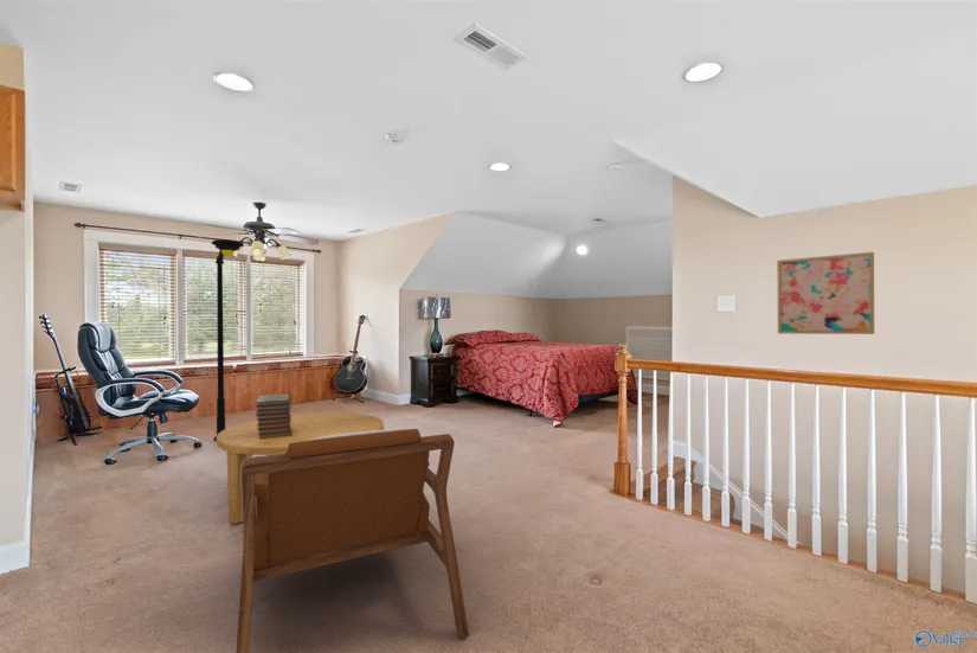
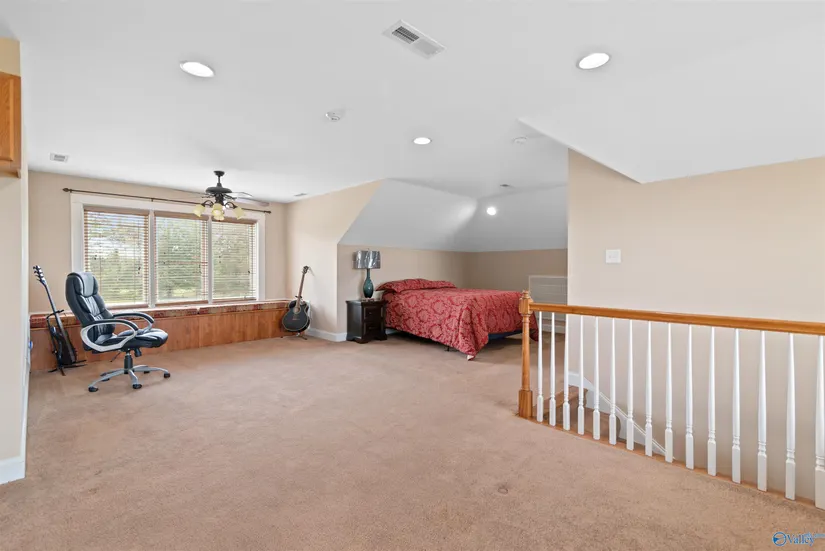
- floor lamp (223, 345)
- coffee table (306, 440)
- wall art (823, 295)
- book stack (274, 415)
- armchair (342, 508)
